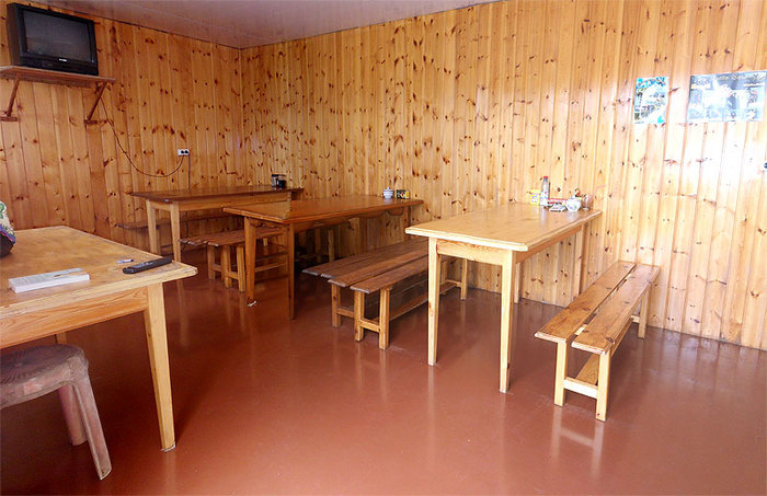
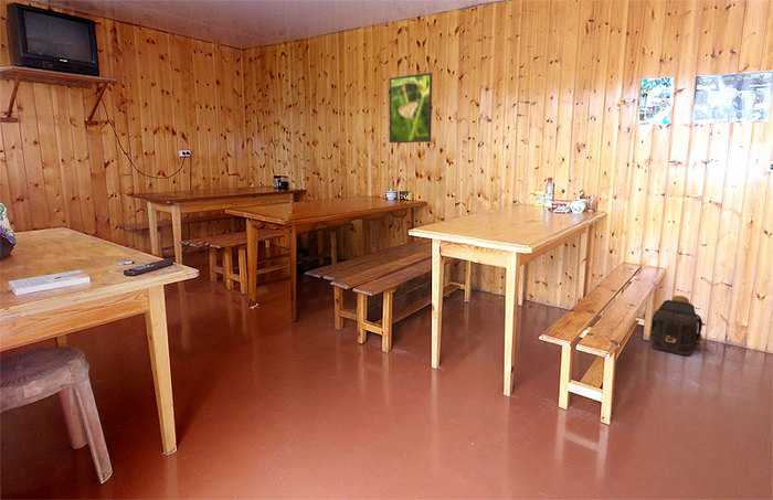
+ backpack (676, 321)
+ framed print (410, 109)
